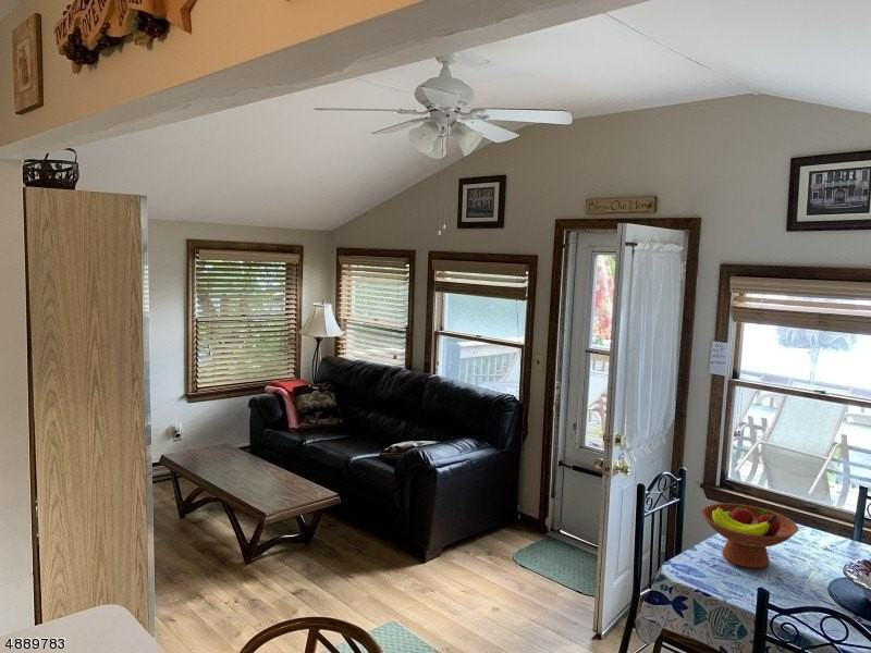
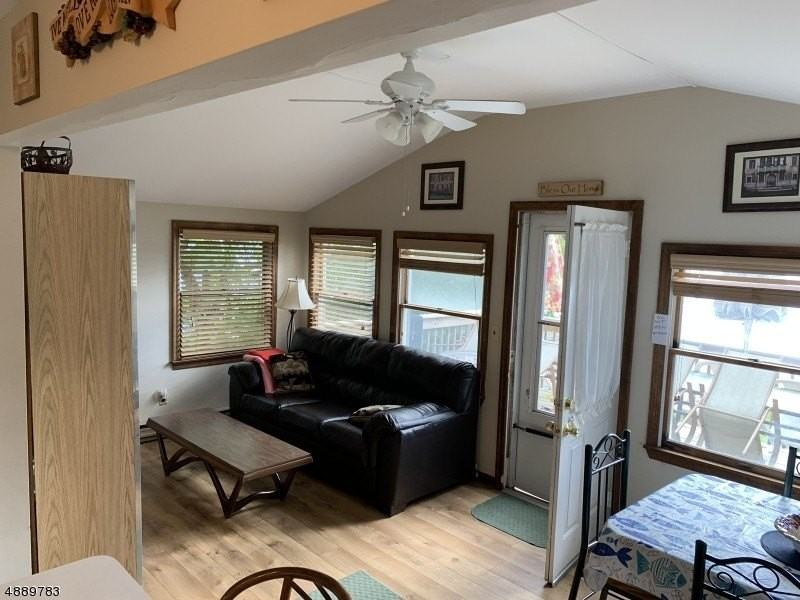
- fruit bowl (747, 531)
